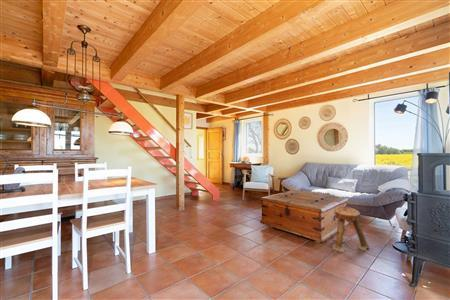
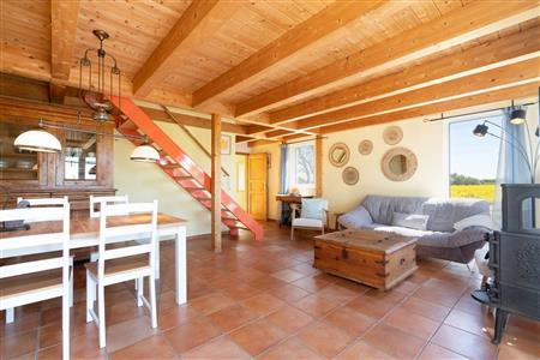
- stool (343, 228)
